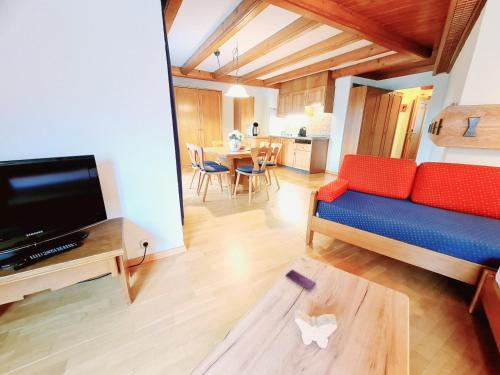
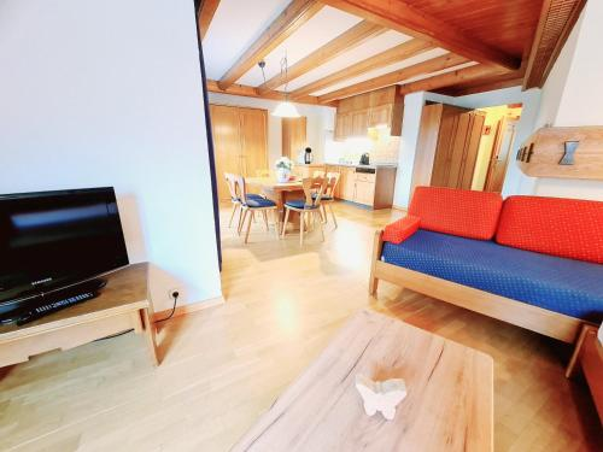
- smartphone (300, 279)
